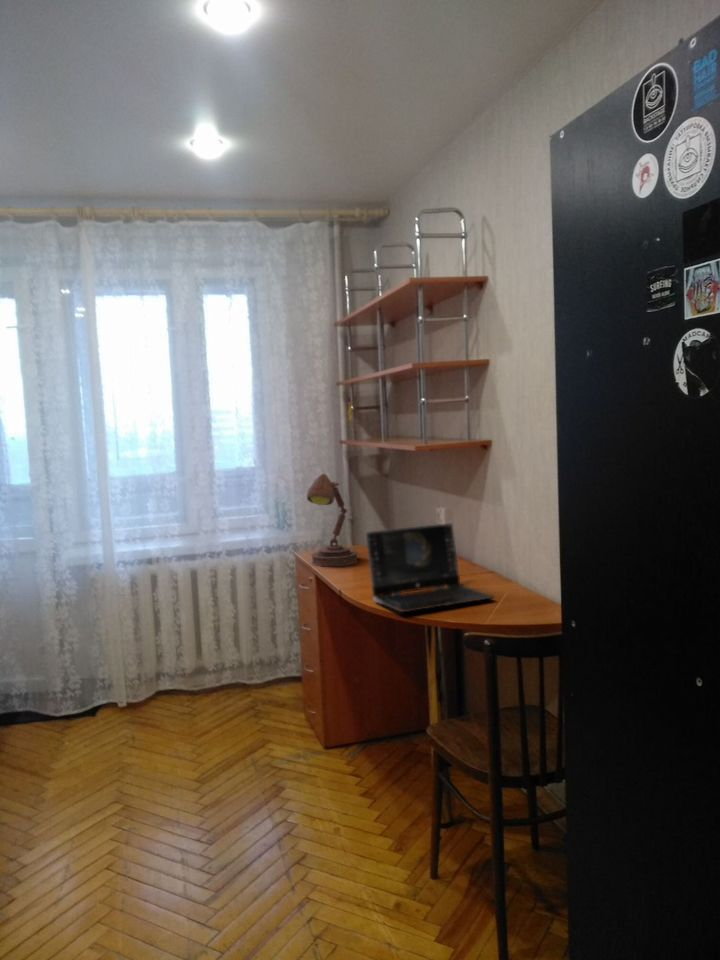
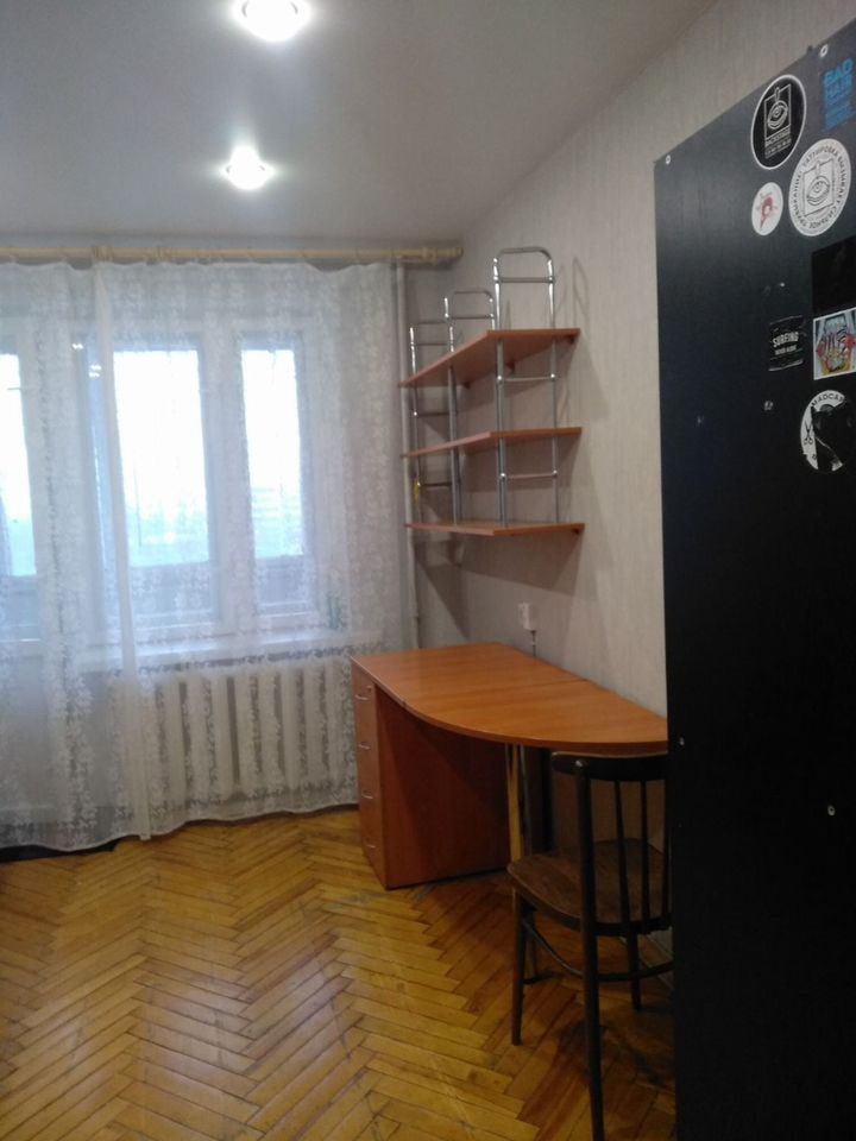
- laptop computer (429, 565)
- desk lamp (337, 520)
